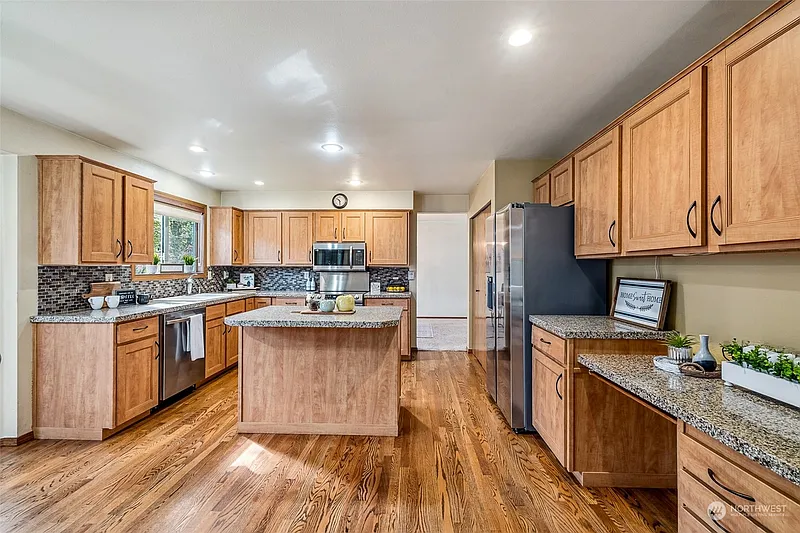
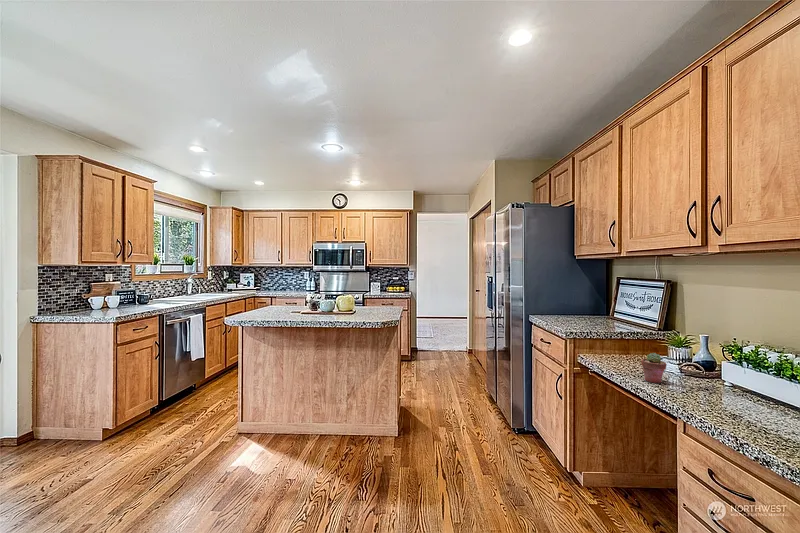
+ potted succulent (653, 367)
